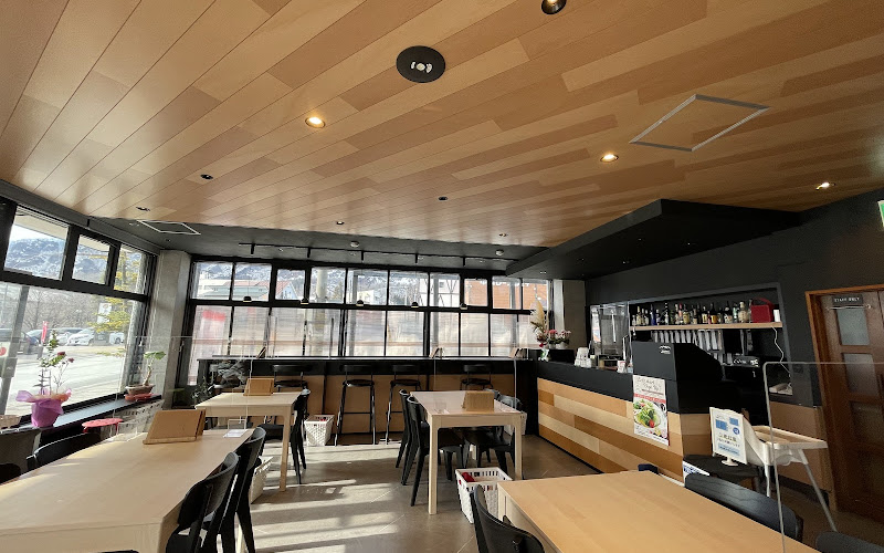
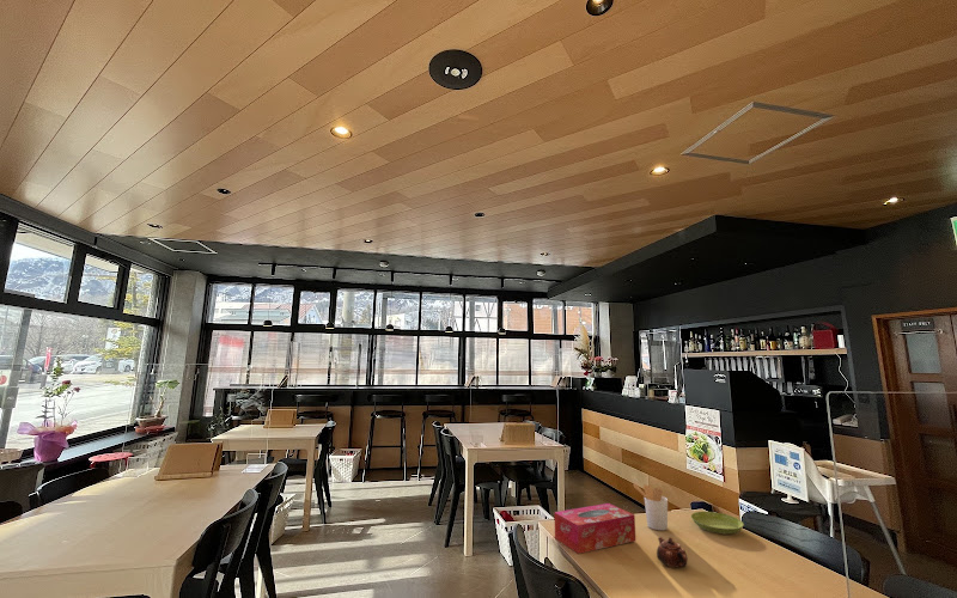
+ utensil holder (650, 505)
+ saucer (717, 523)
+ tissue box (595, 526)
+ teapot (671, 550)
